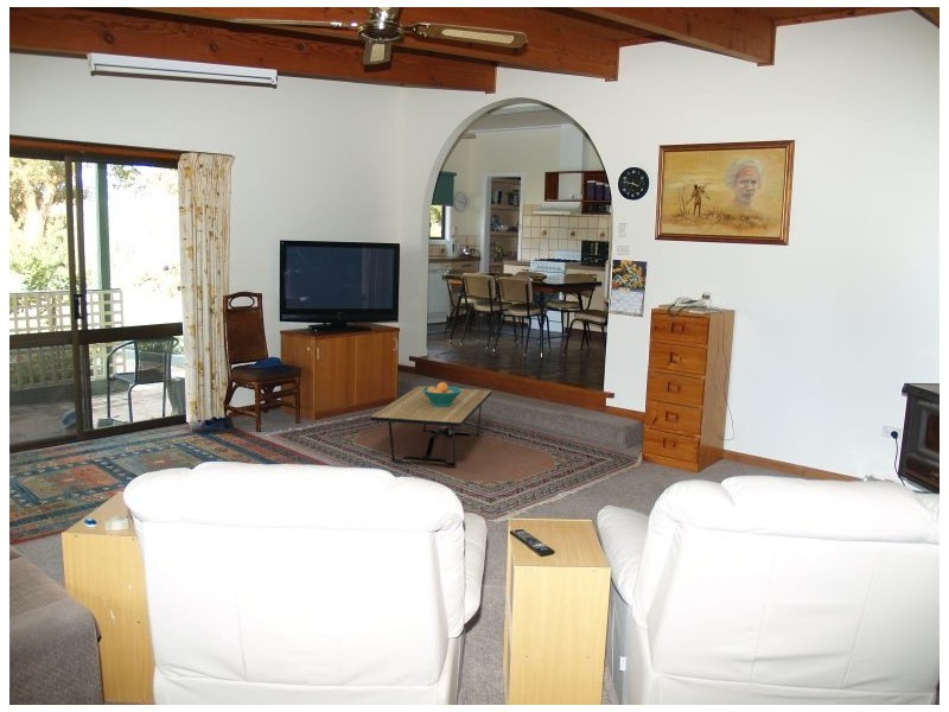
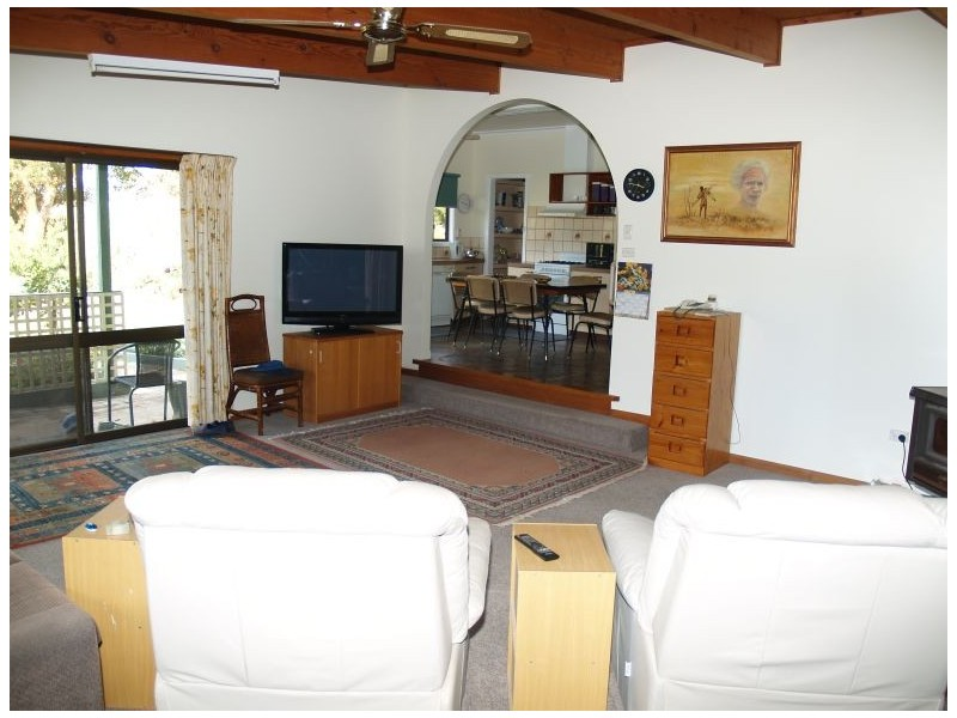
- coffee table (435, 424)
- fruit bowl (441, 394)
